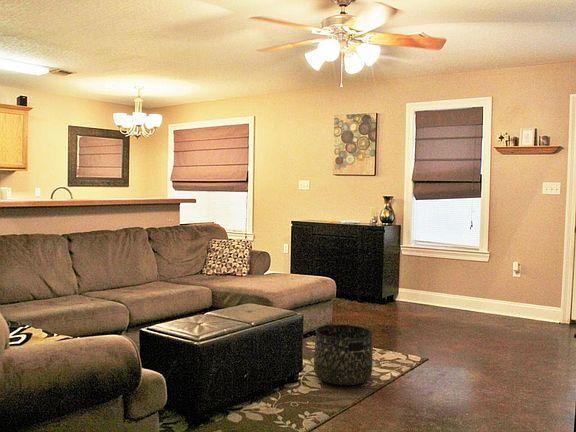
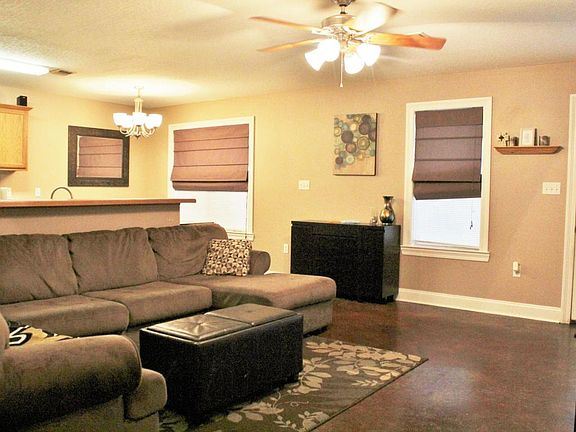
- basket (343, 354)
